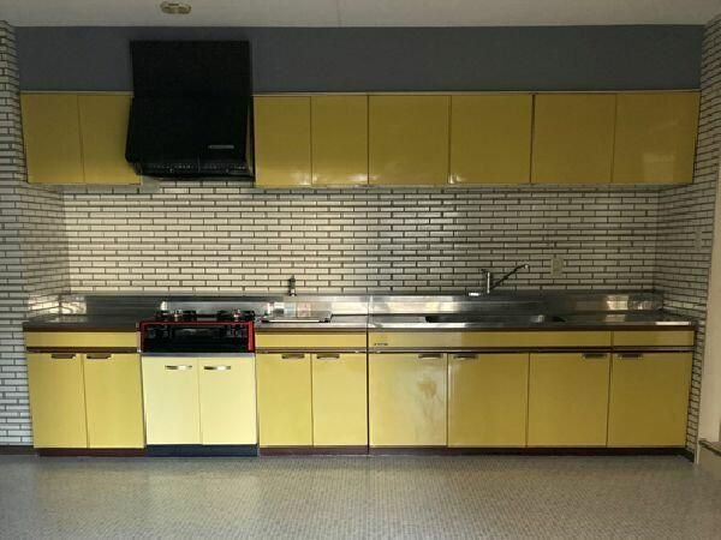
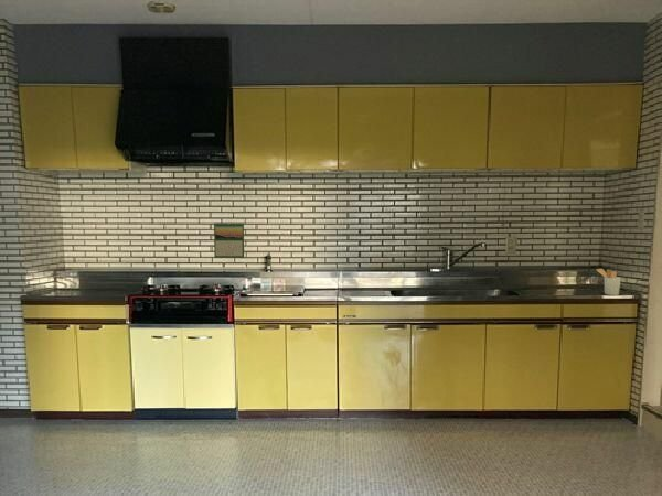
+ utensil holder (608, 281)
+ calendar (228, 239)
